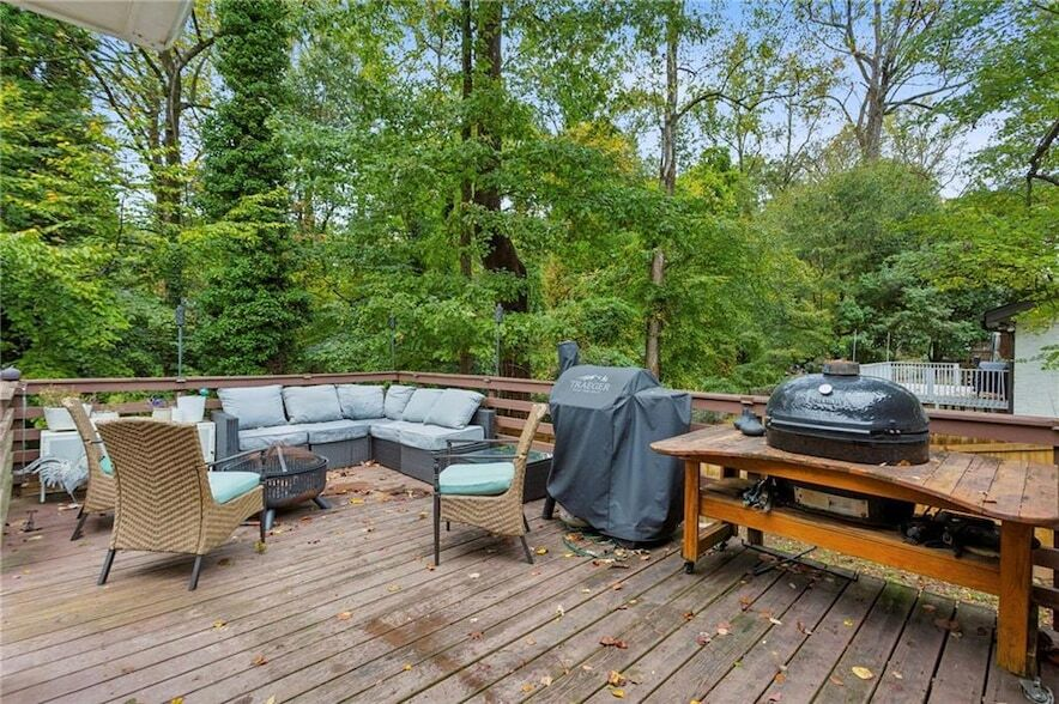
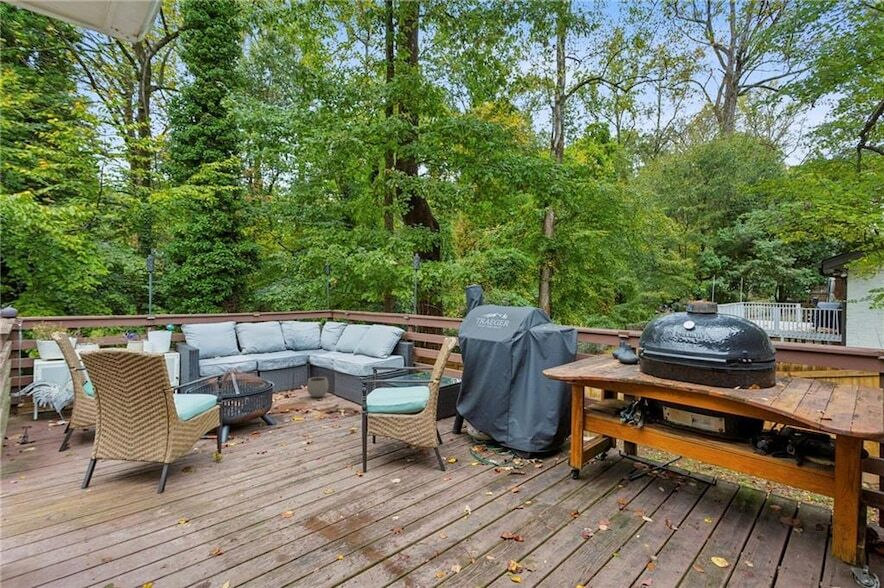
+ plant pot (317, 383)
